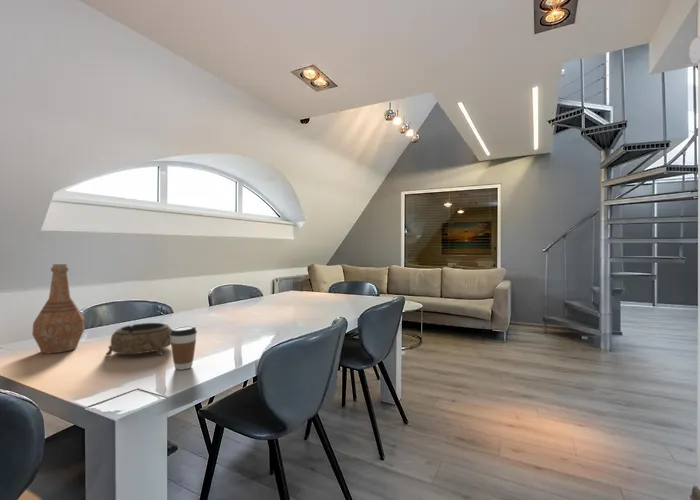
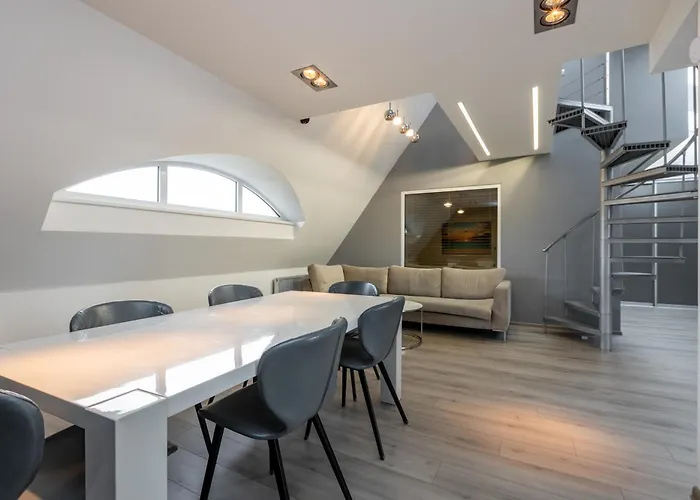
- decorative bowl (140, 339)
- coffee cup (183, 347)
- vase (59, 306)
